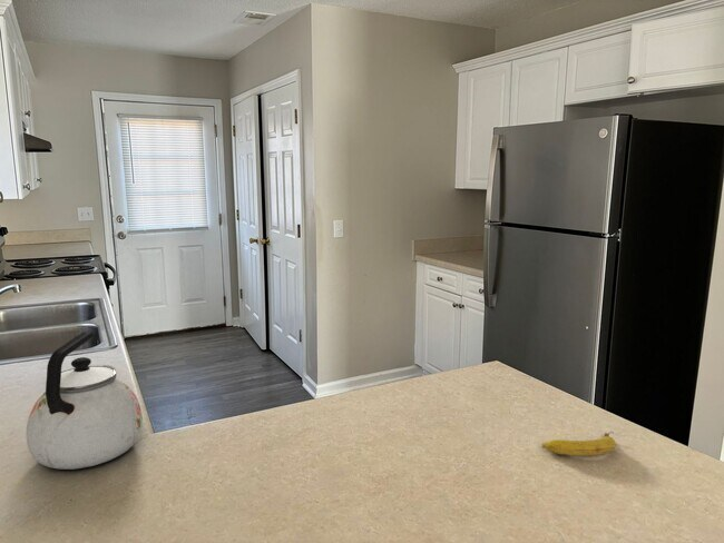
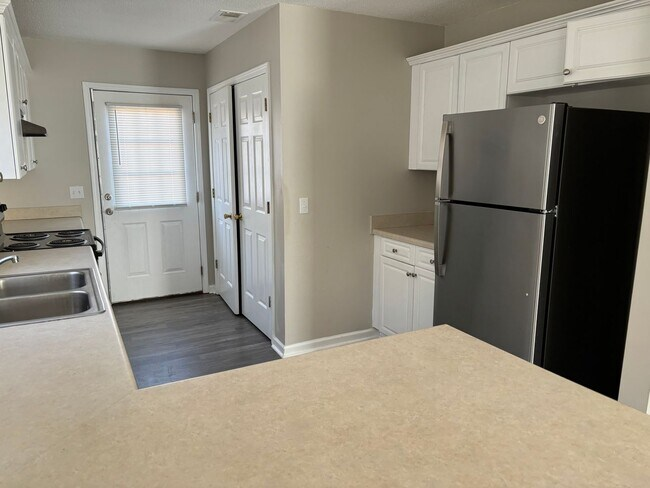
- banana (583, 441)
- kettle (84, 394)
